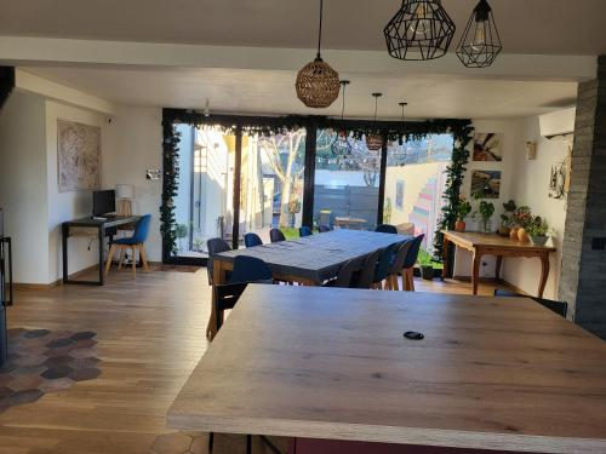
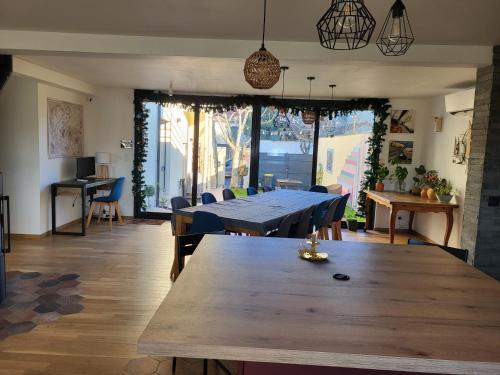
+ candle holder (311, 240)
